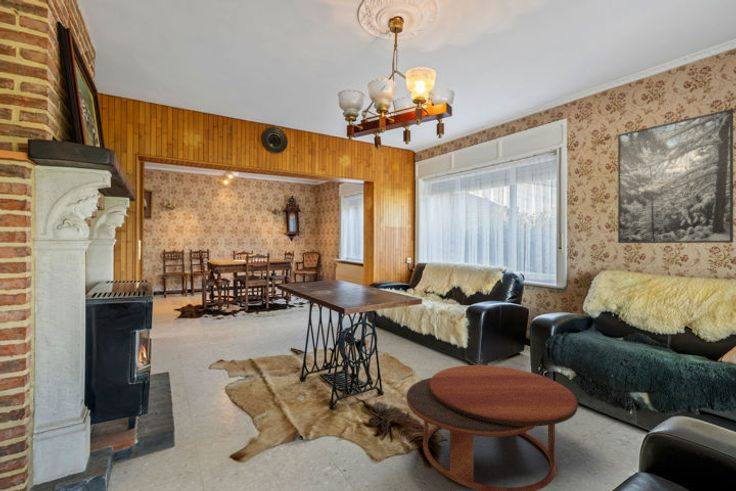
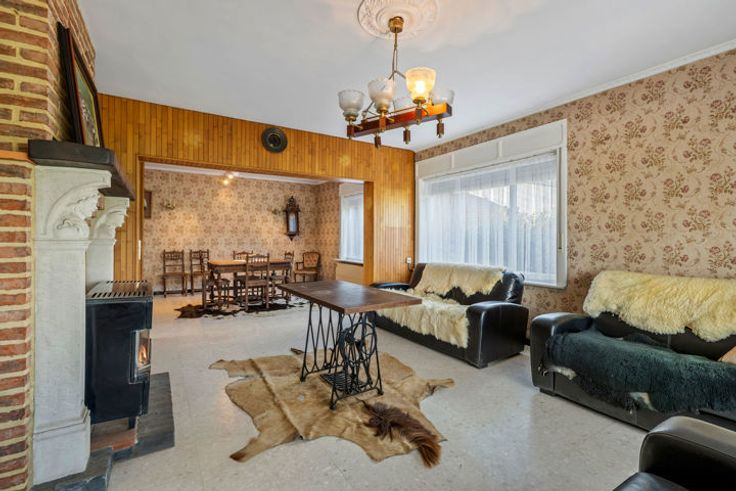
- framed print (669, 183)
- coffee table (487, 420)
